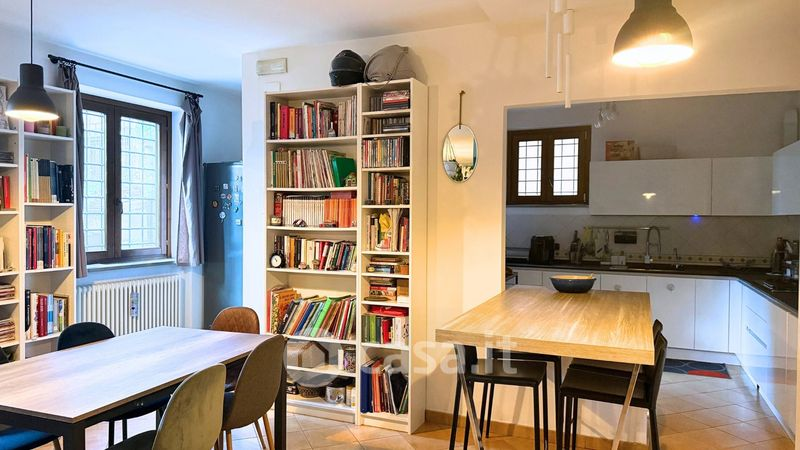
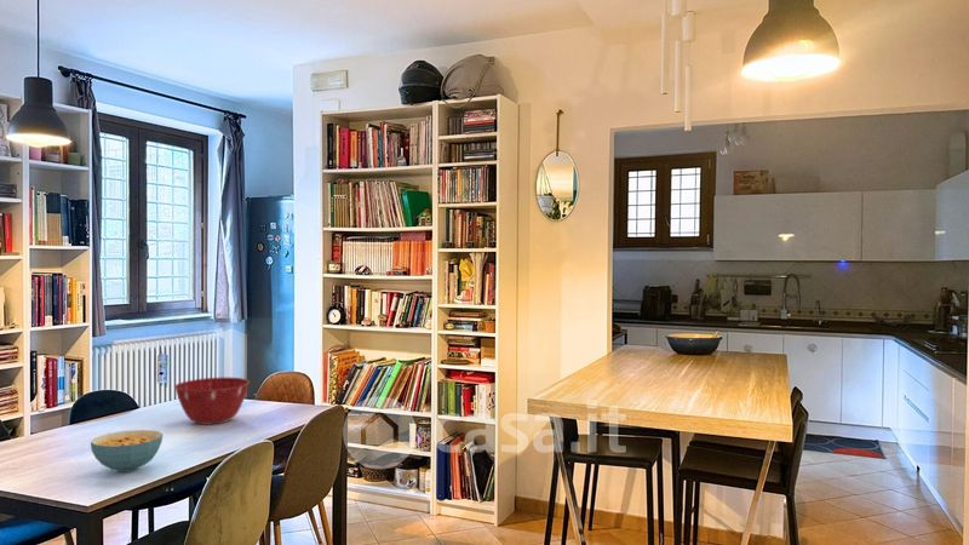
+ cereal bowl (127, 453)
+ mixing bowl (212, 401)
